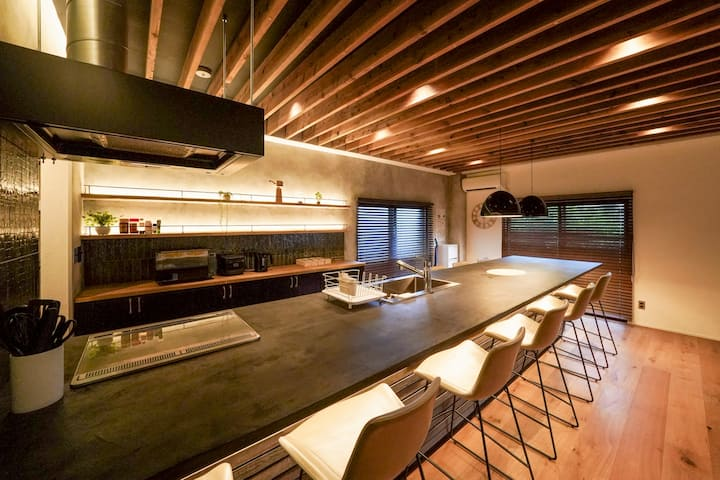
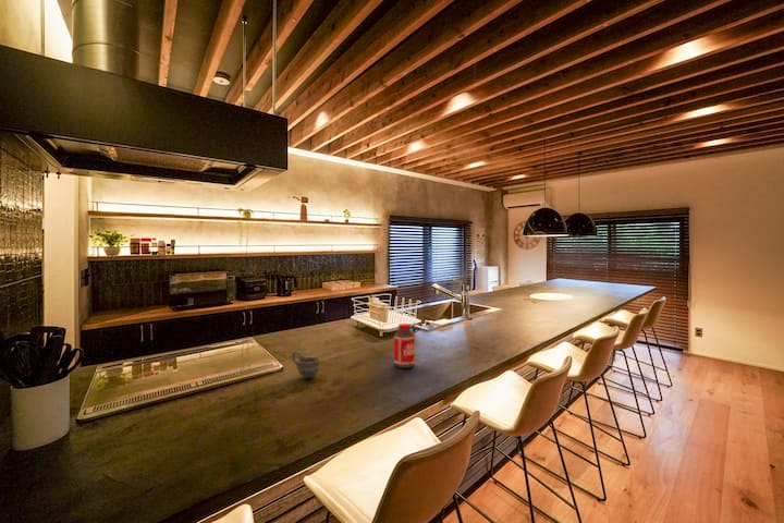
+ bottle (404, 344)
+ cup (307, 364)
